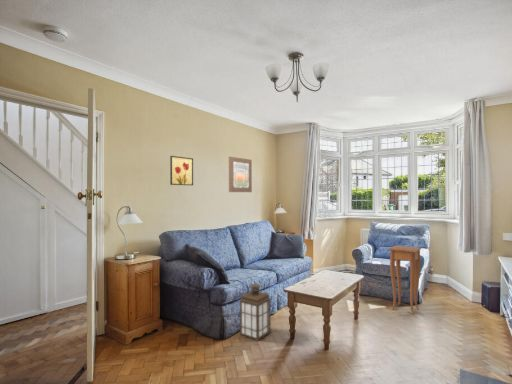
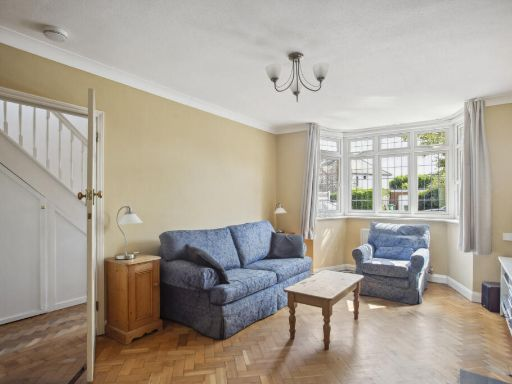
- side table (400, 278)
- wall art (240, 175)
- lantern (255, 308)
- wall art (181, 171)
